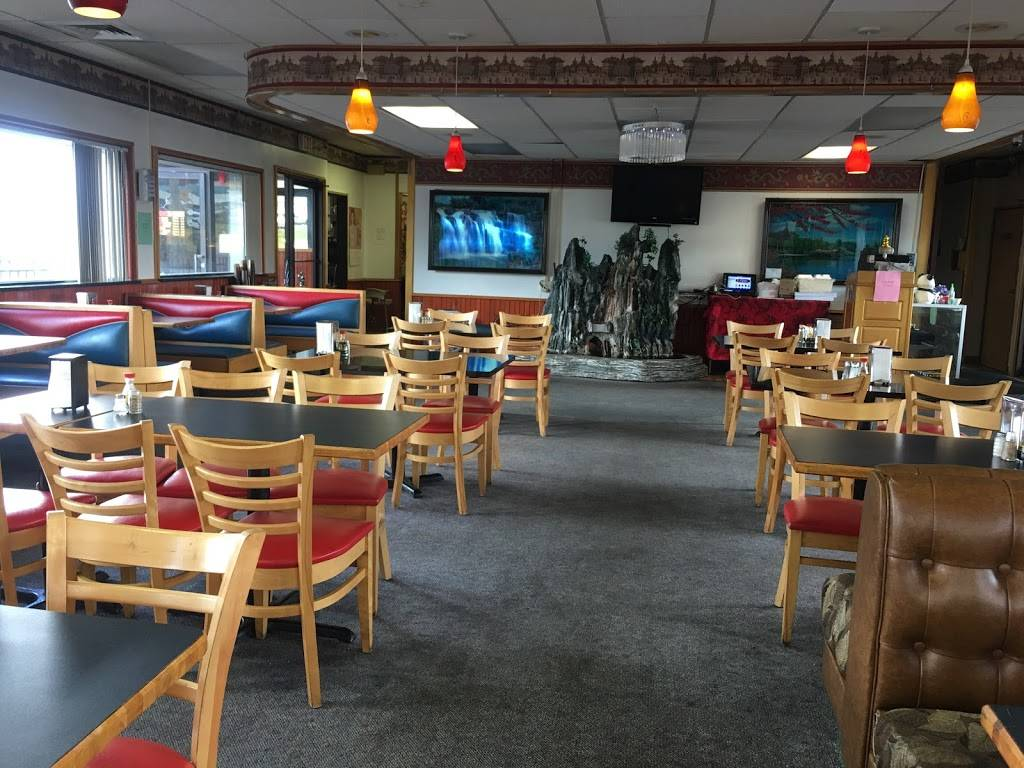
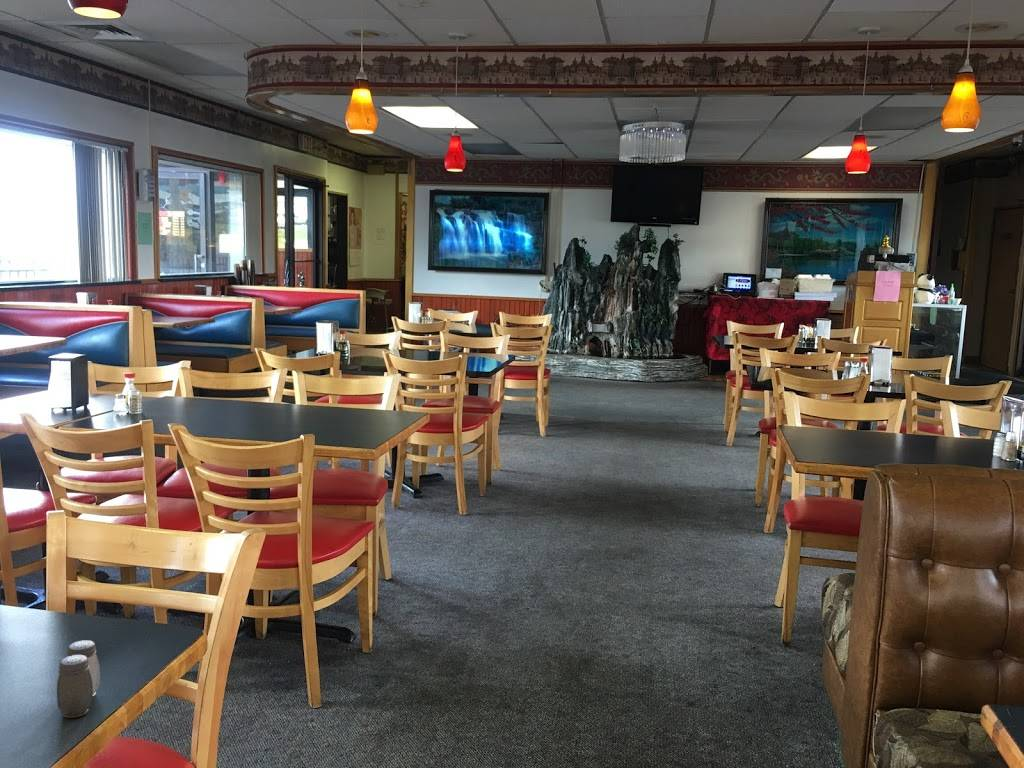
+ salt and pepper shaker (78, 677)
